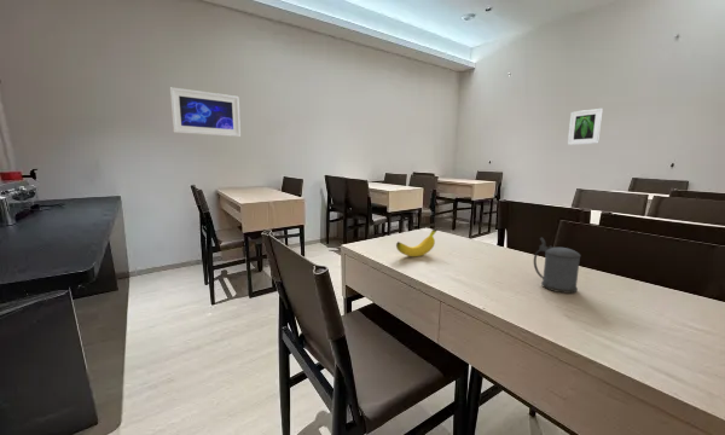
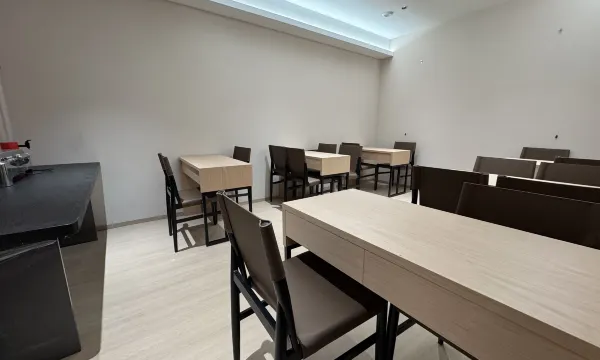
- beer stein (555, 263)
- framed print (207, 114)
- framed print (584, 127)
- banana (418, 244)
